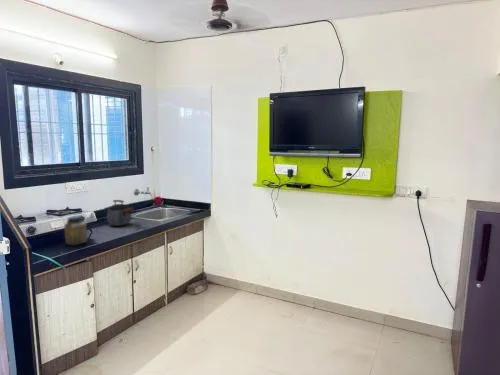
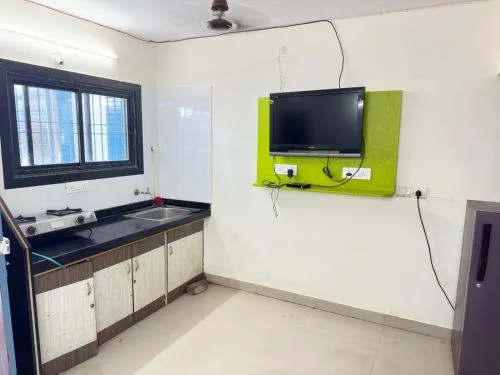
- kettle (119, 212)
- jar (75, 230)
